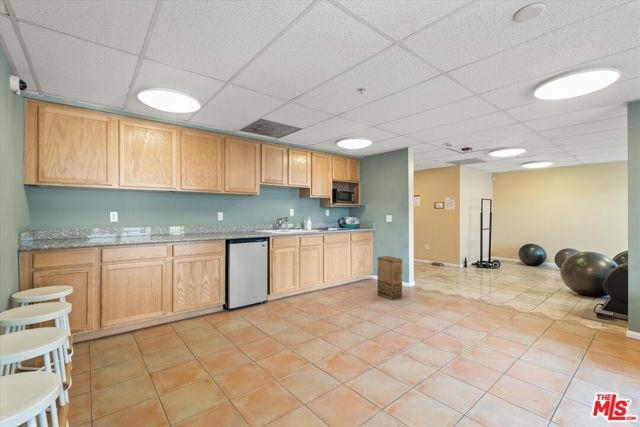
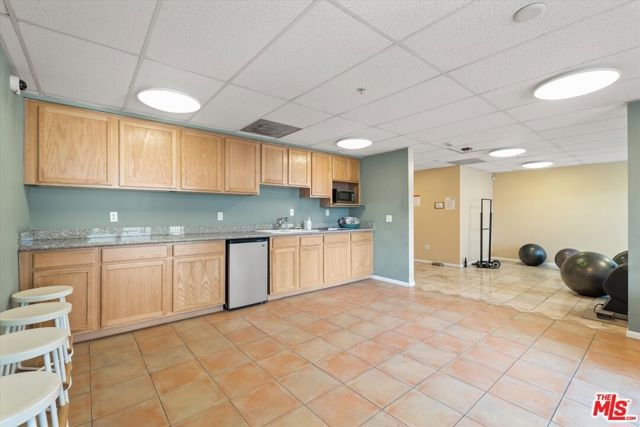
- cardboard box (389, 276)
